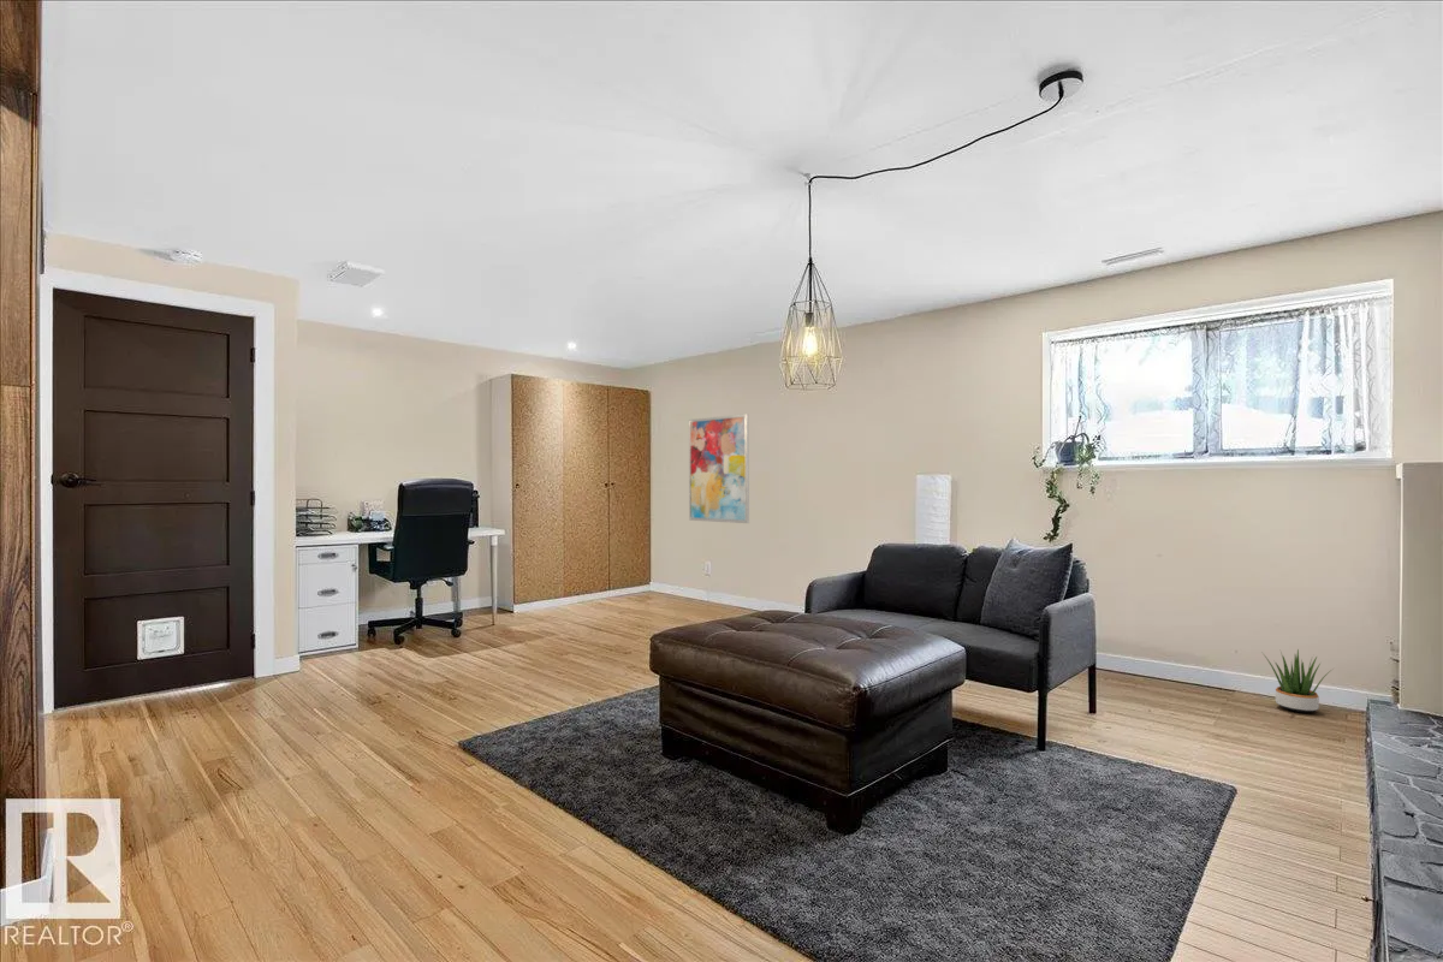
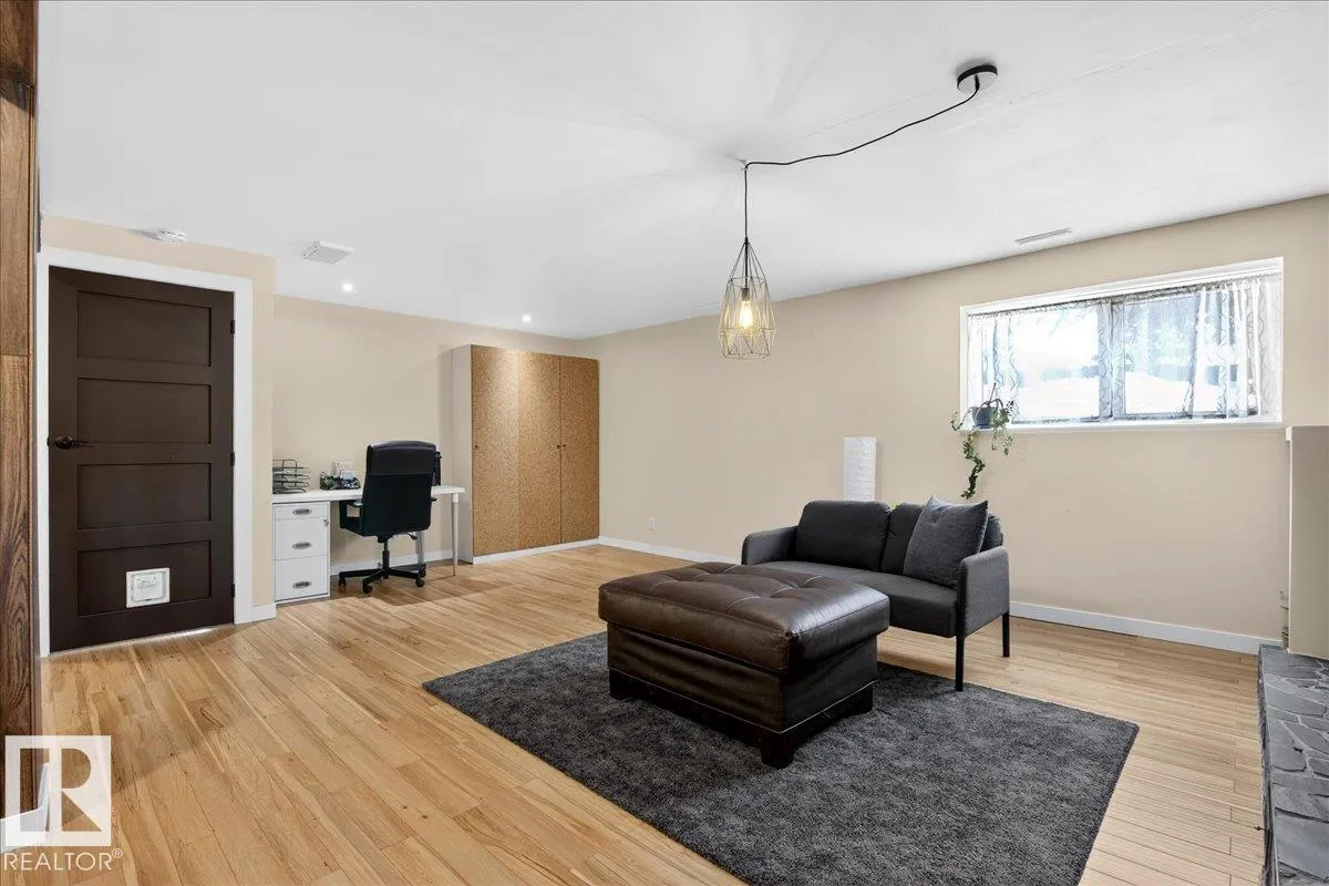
- potted plant (1296, 679)
- wall art (717, 469)
